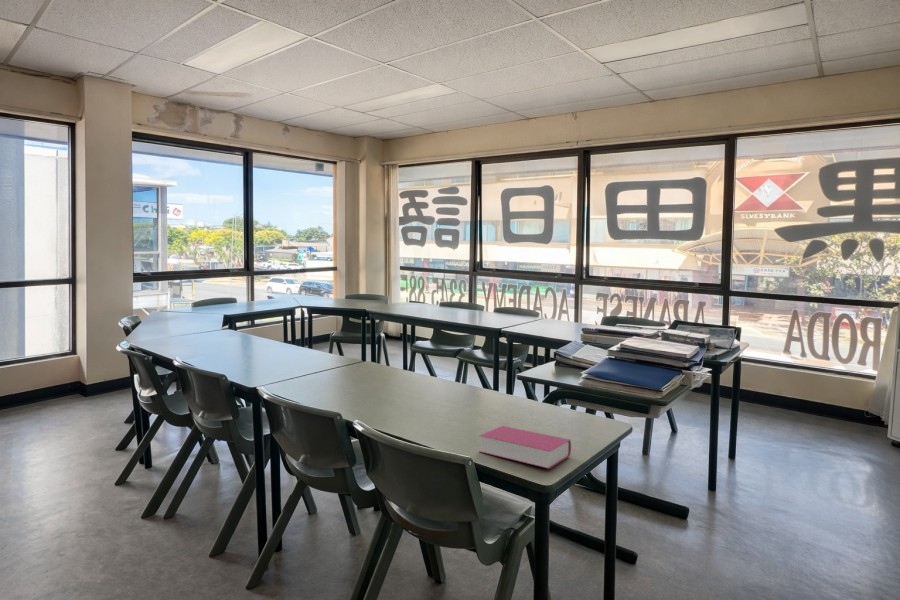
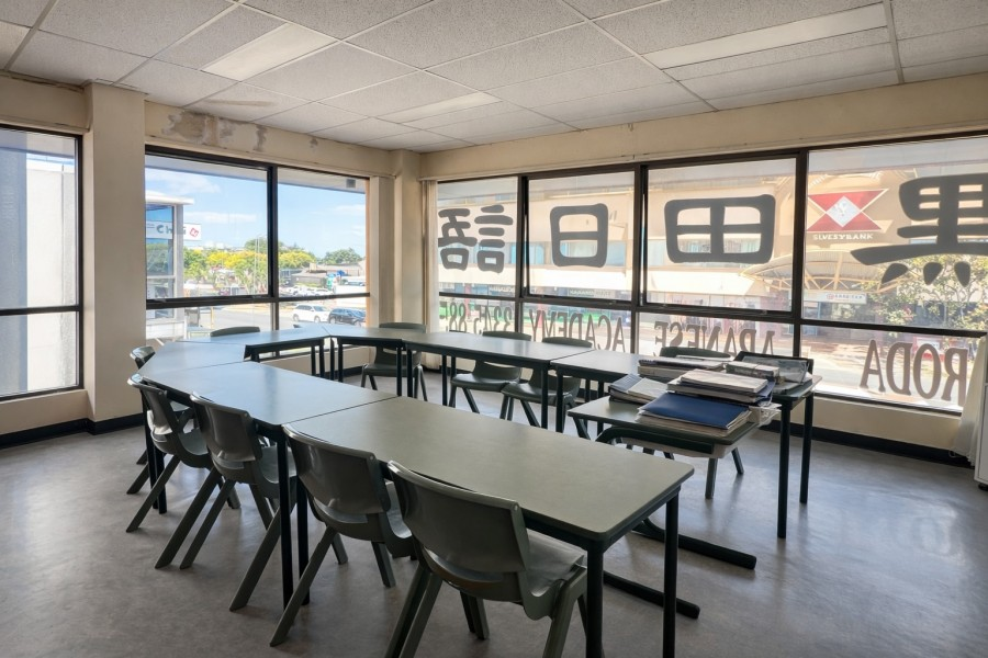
- book (524, 445)
